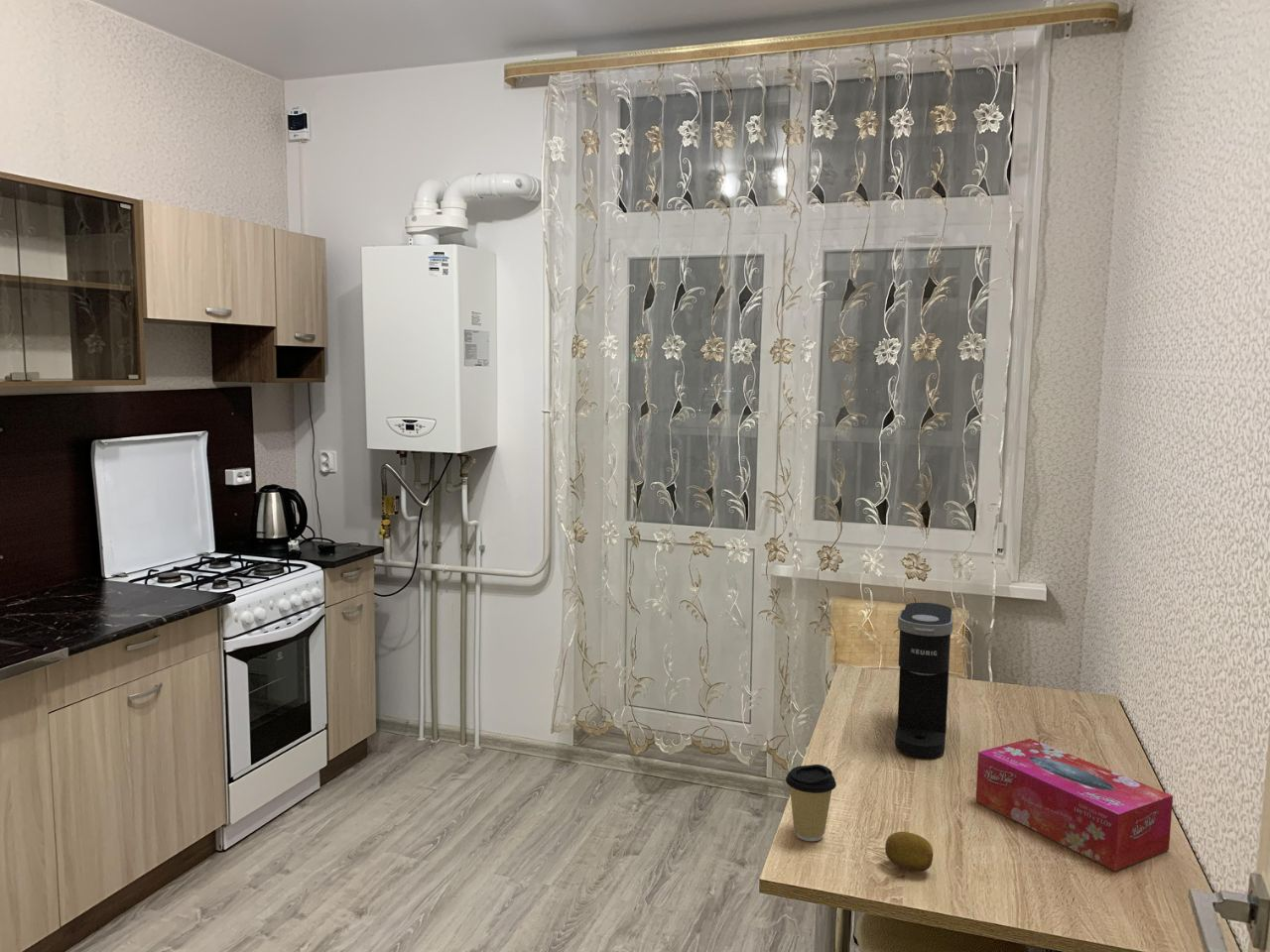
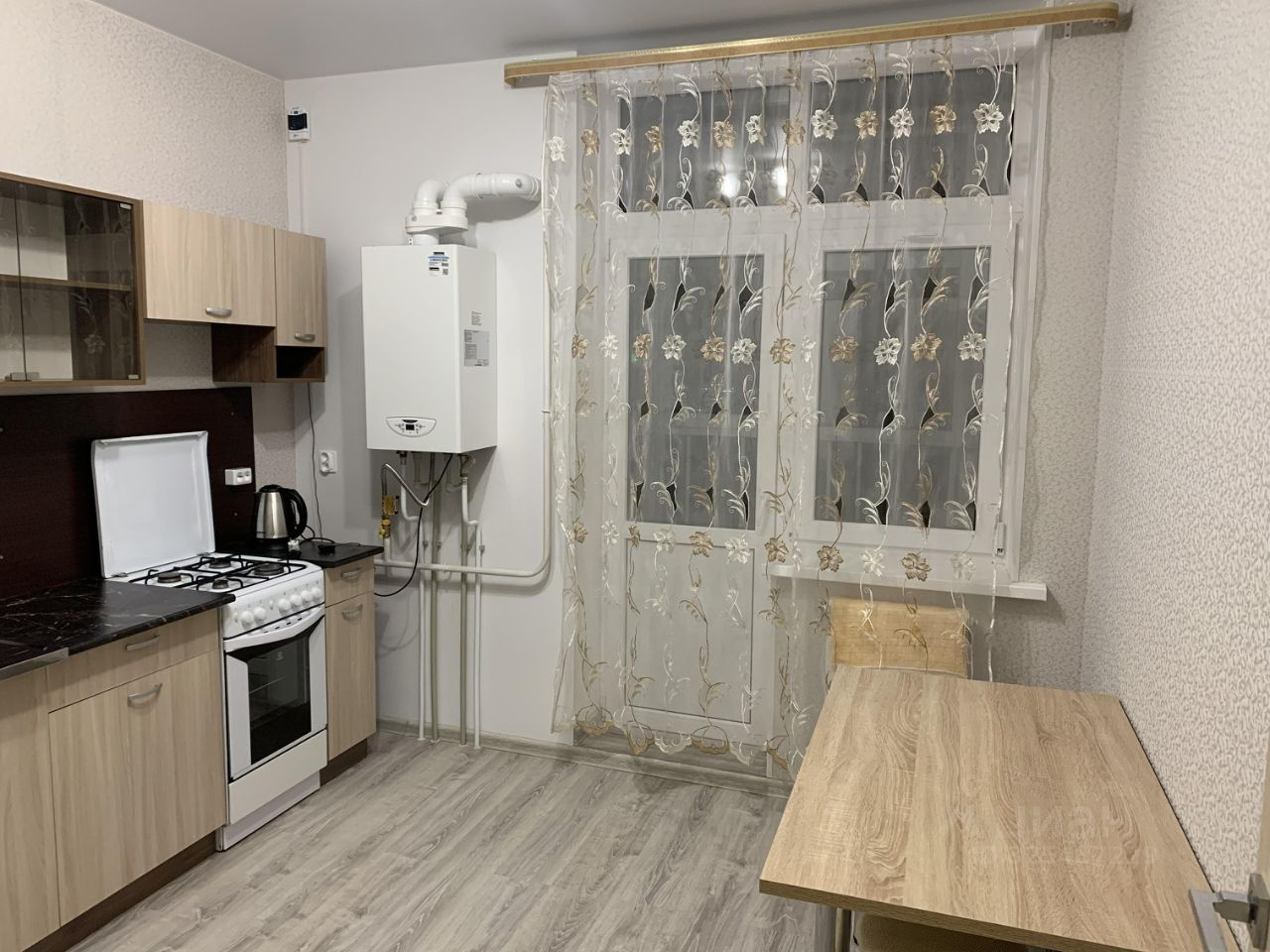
- coffee cup (810, 802)
- tissue box (1069, 798)
- fruit (909, 851)
- coffee maker (924, 674)
